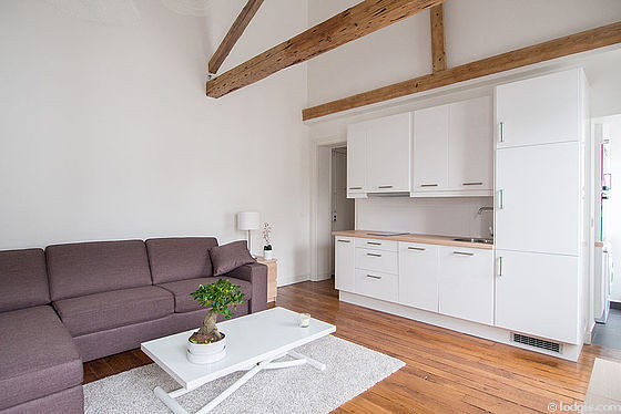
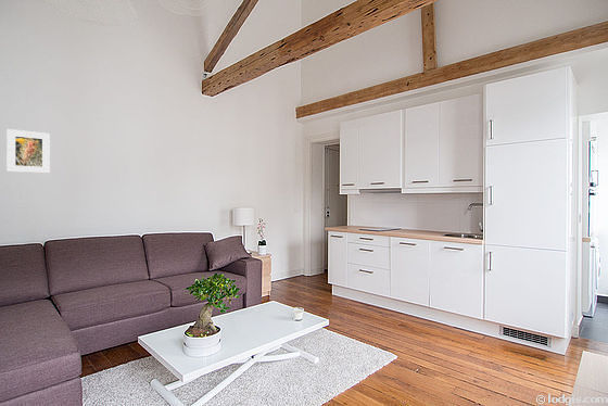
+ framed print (28, 151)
